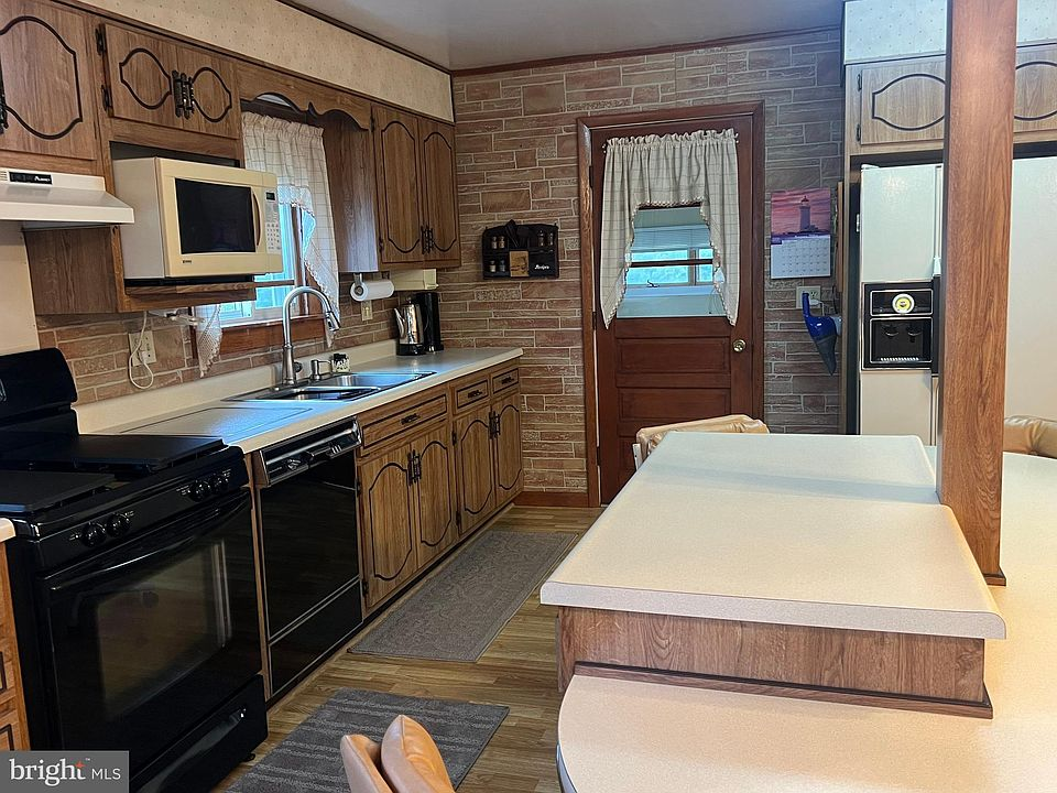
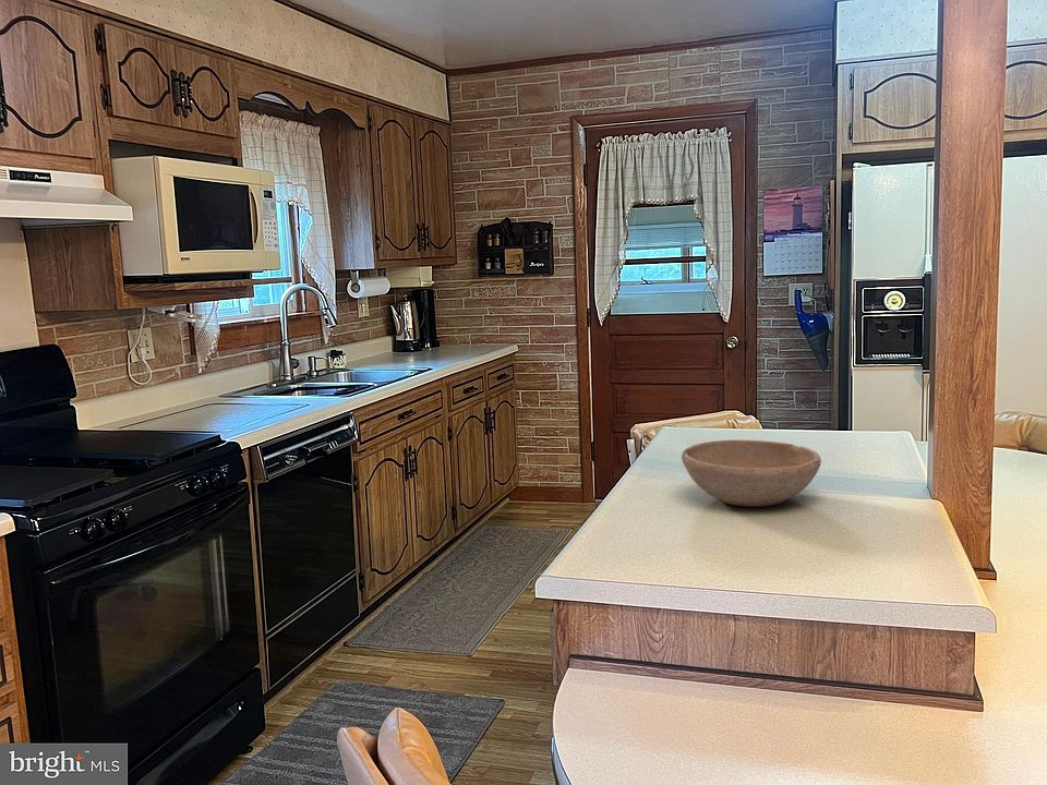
+ bowl (750, 474)
